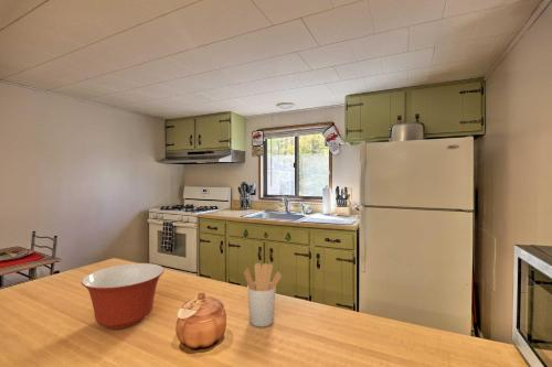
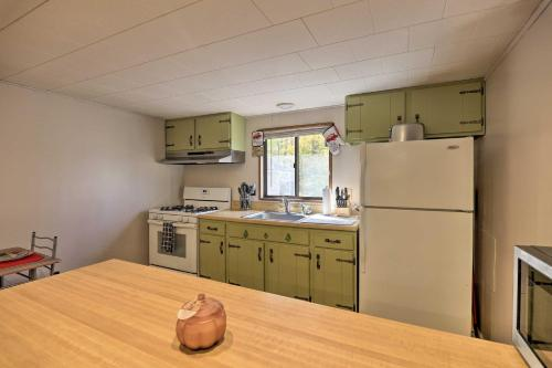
- mixing bowl (125, 296)
- utensil holder (262, 291)
